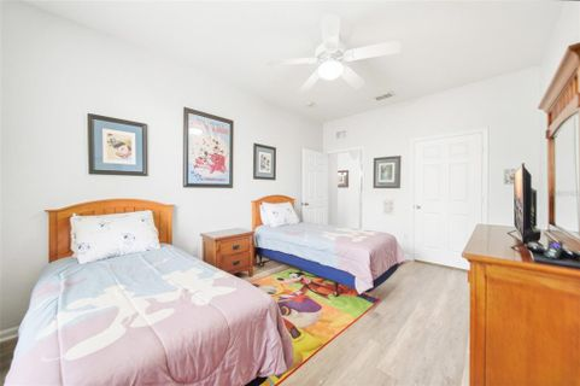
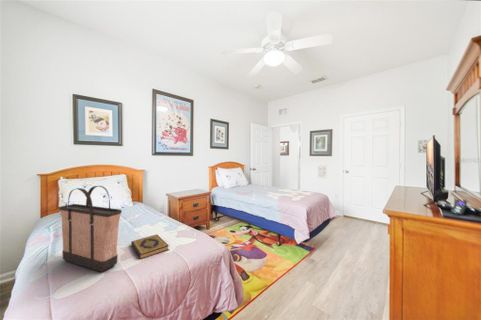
+ hardback book (149, 245)
+ shopping bag (89, 225)
